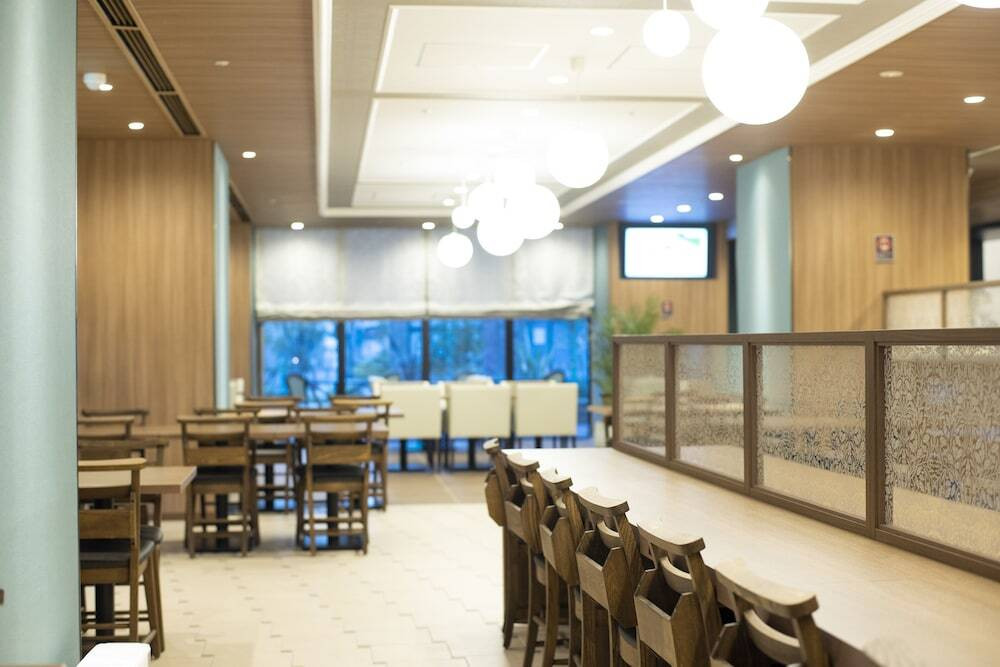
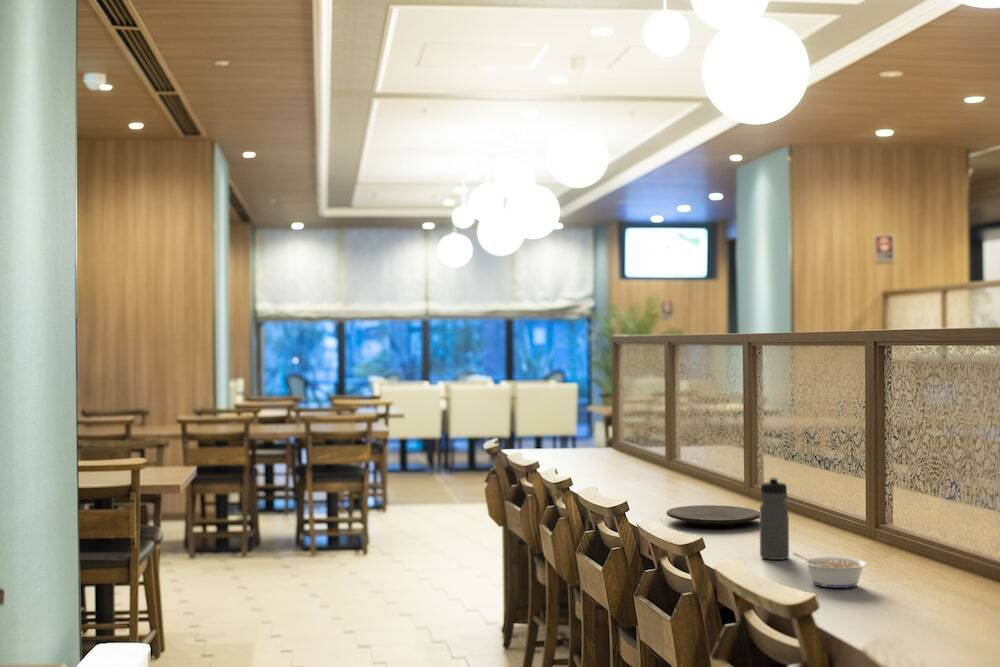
+ legume (832, 570)
+ plate (713, 517)
+ water bottle (774, 517)
